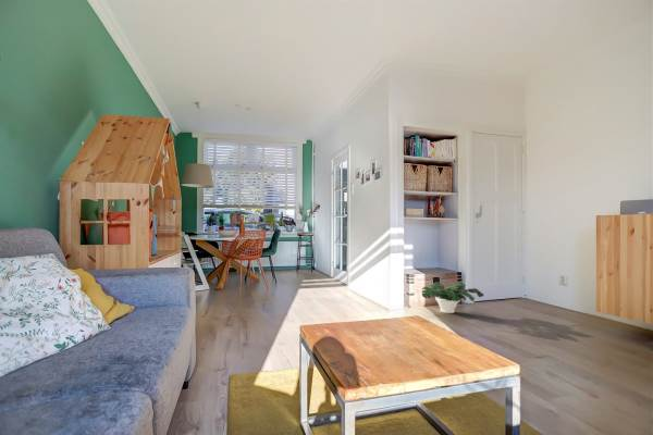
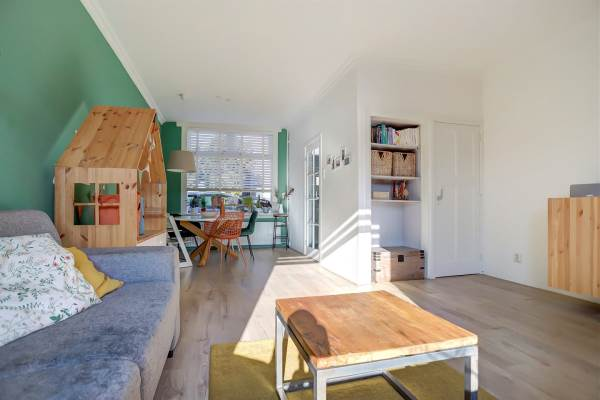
- potted plant (446, 299)
